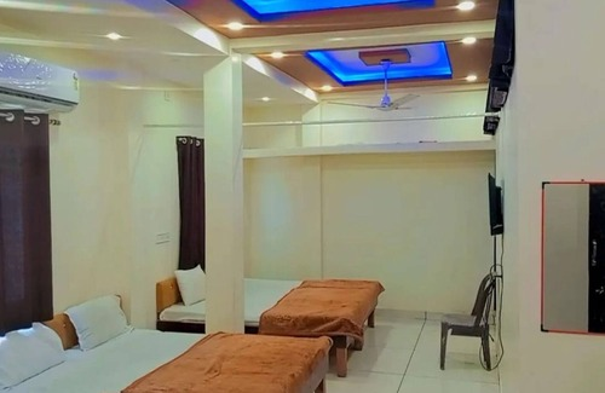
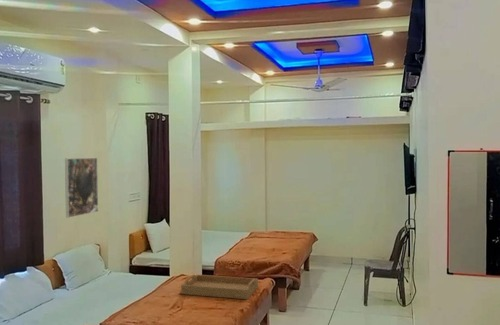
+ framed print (82, 186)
+ serving tray (220, 284)
